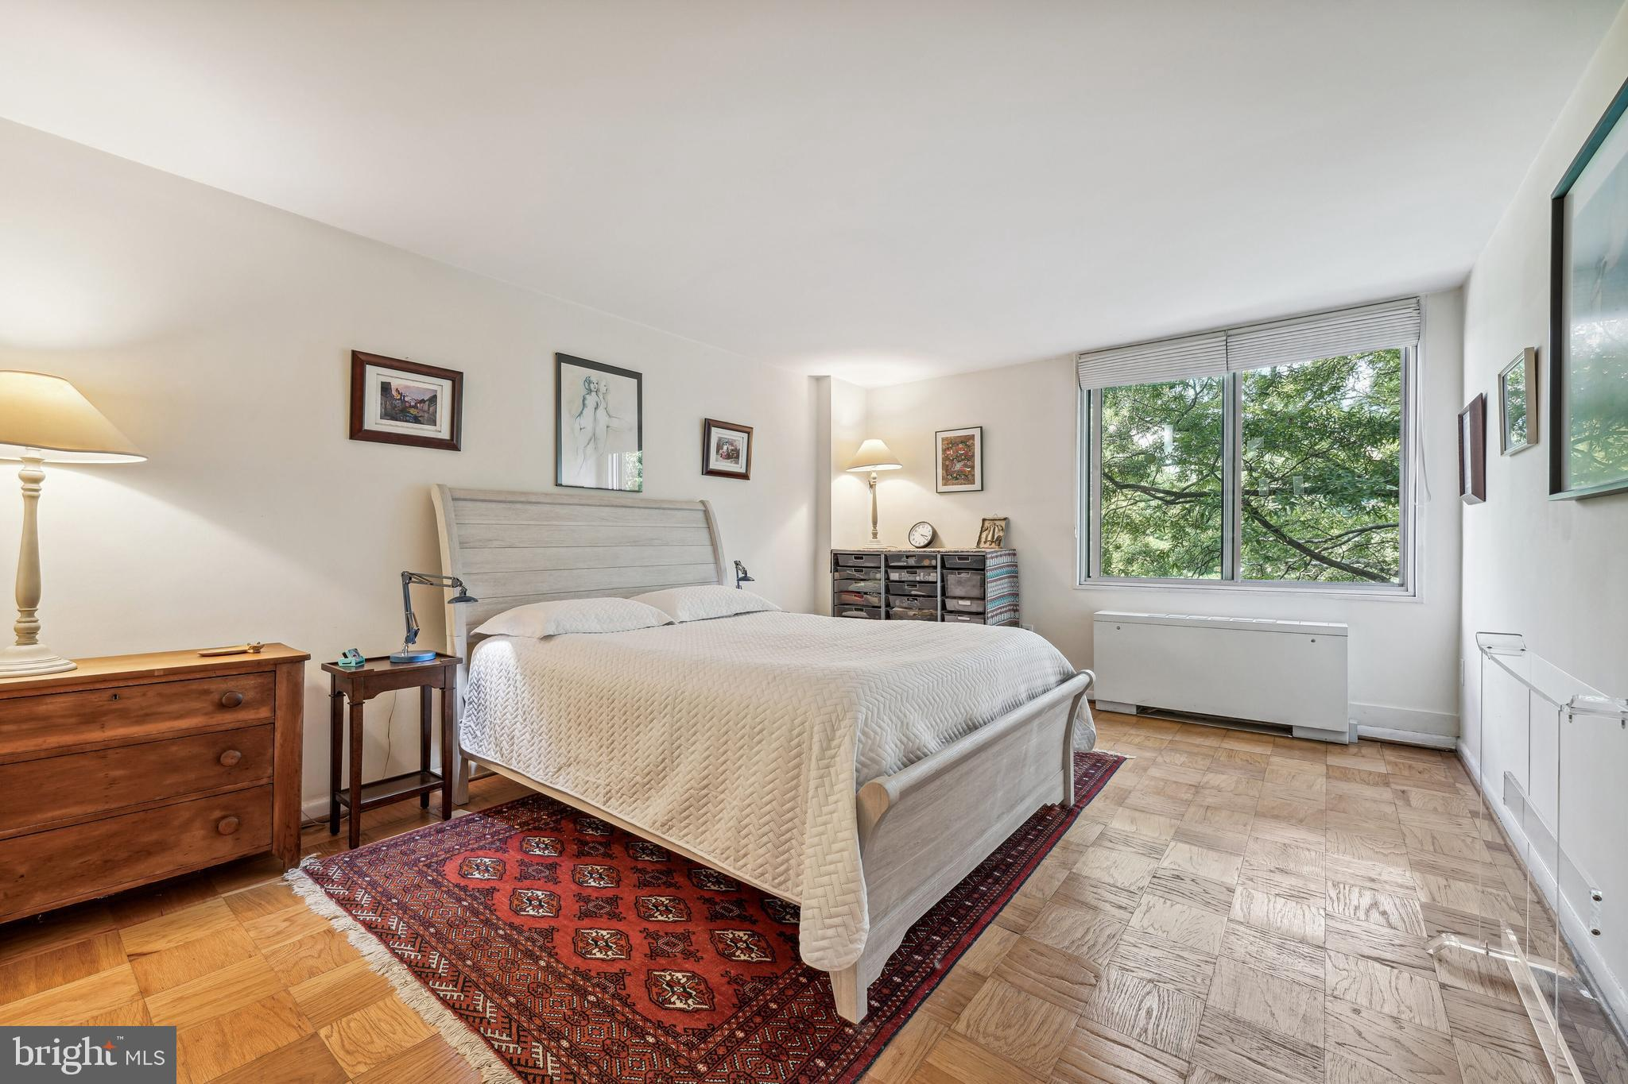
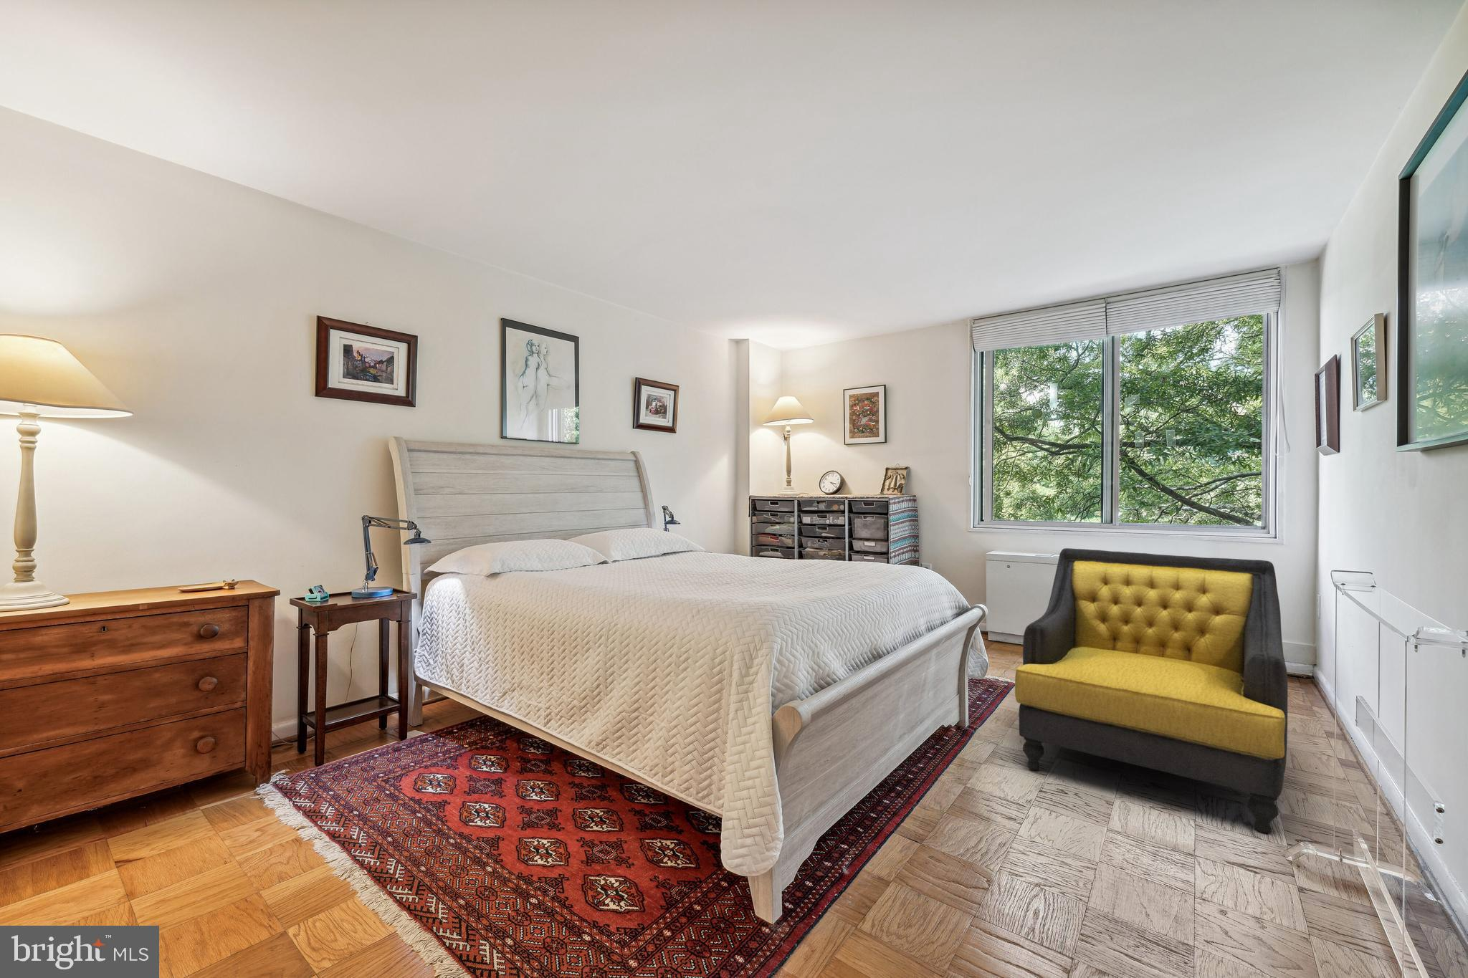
+ armchair (1147, 663)
